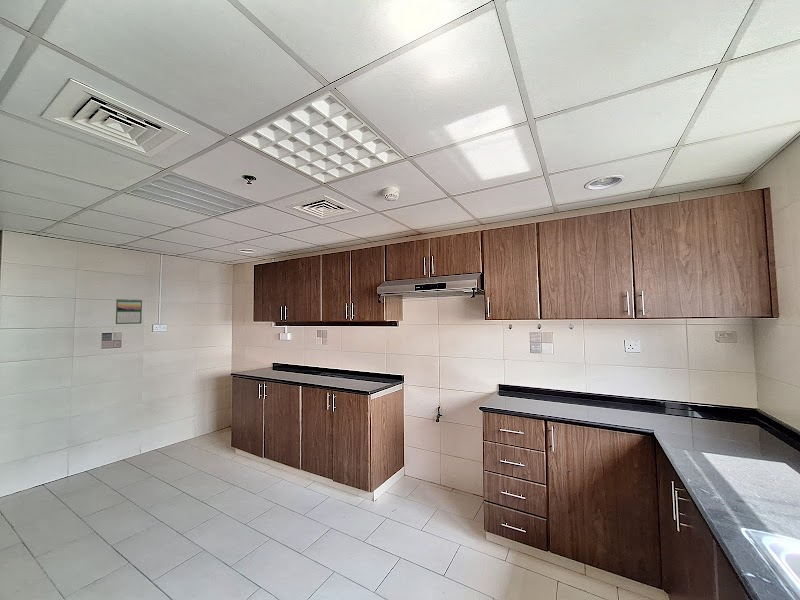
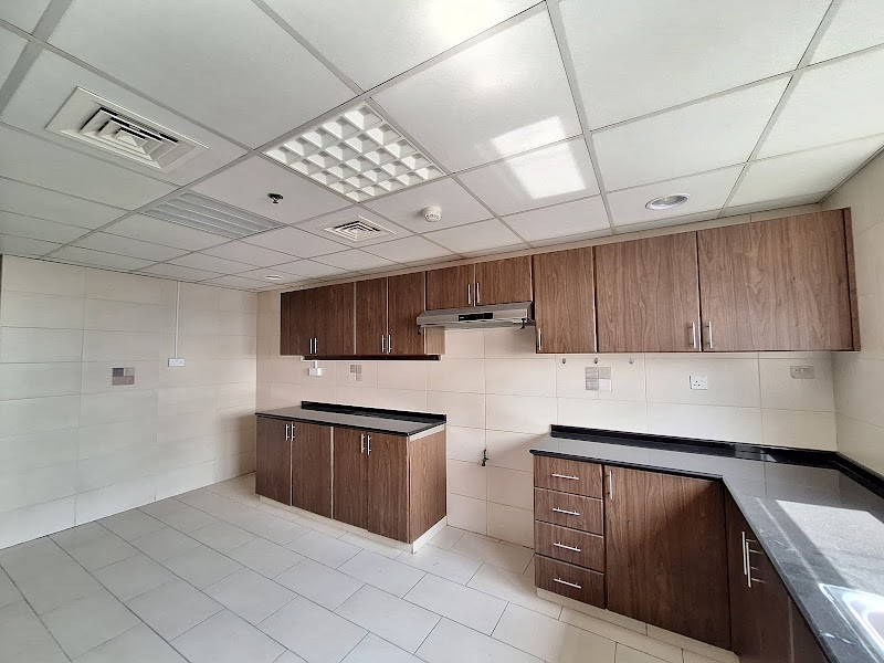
- calendar (129, 311)
